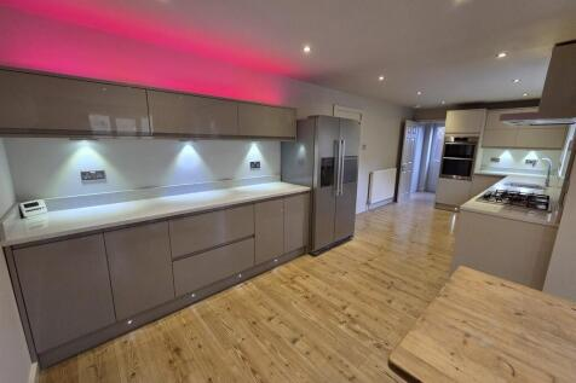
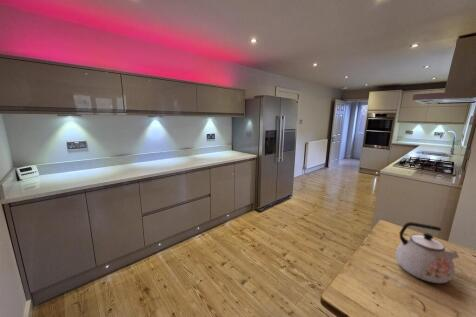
+ kettle (426, 249)
